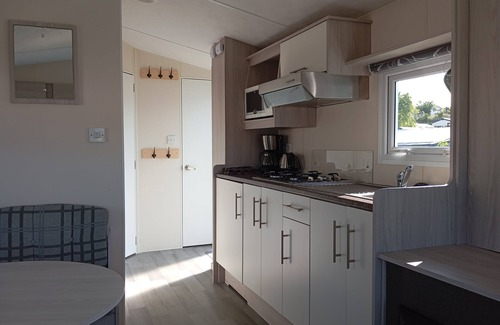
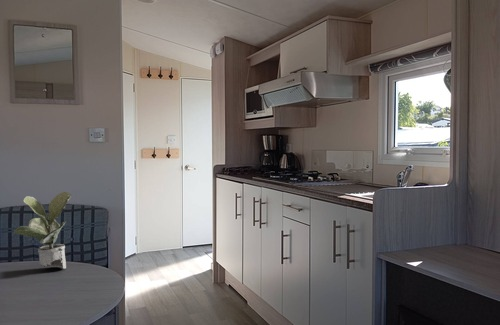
+ potted plant (42, 232)
